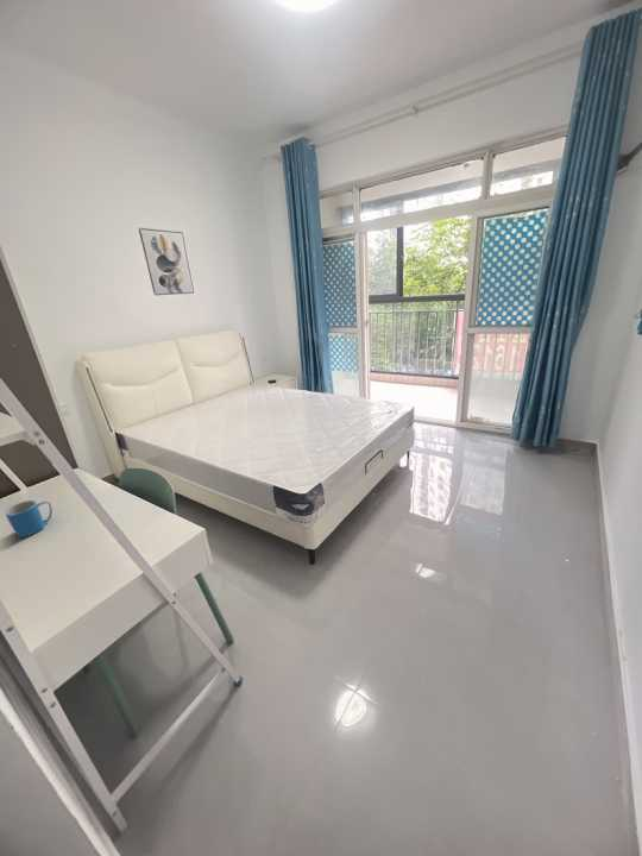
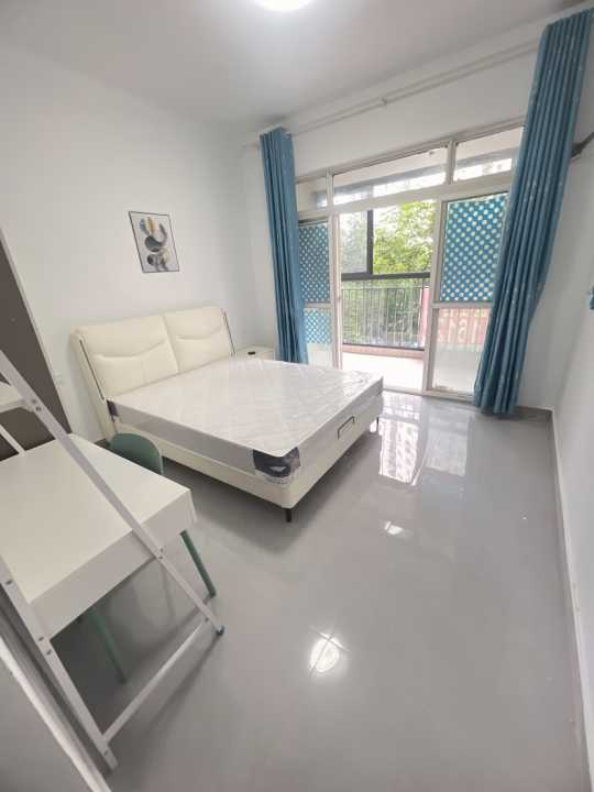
- mug (31, 516)
